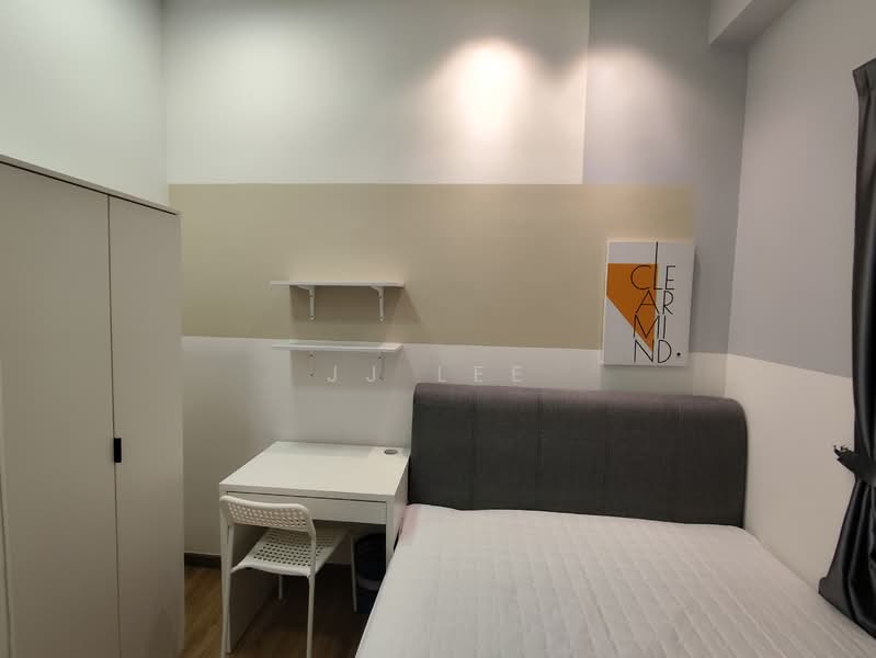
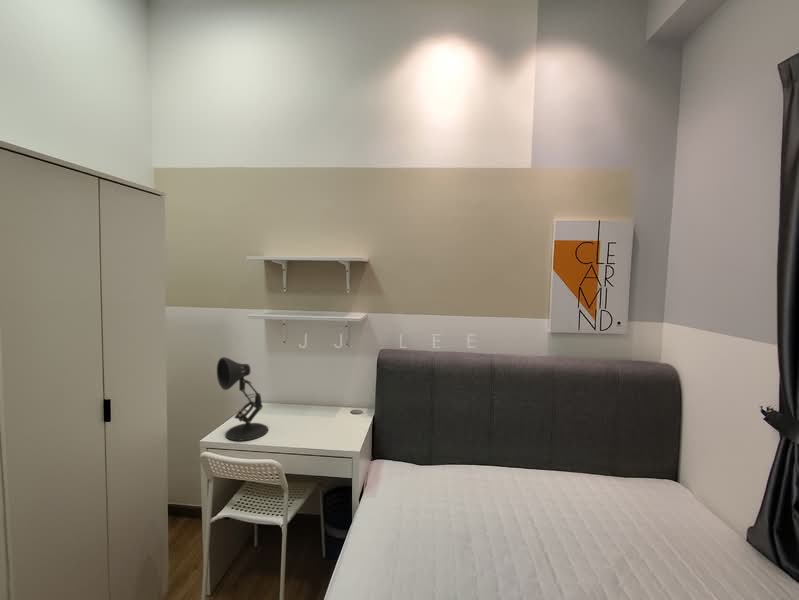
+ desk lamp (245, 393)
